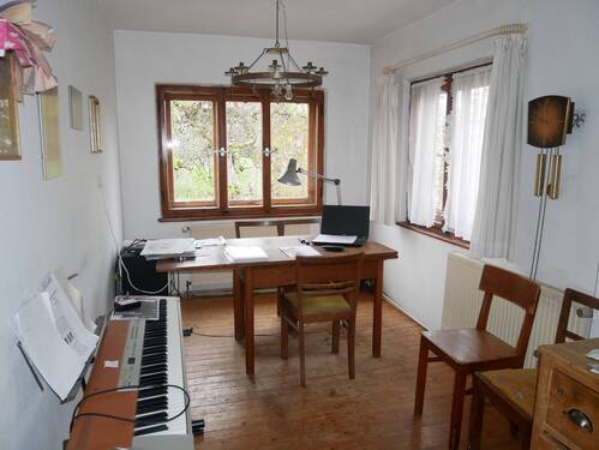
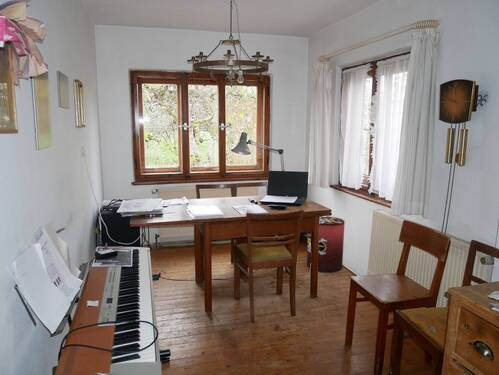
+ waste bin (325, 243)
